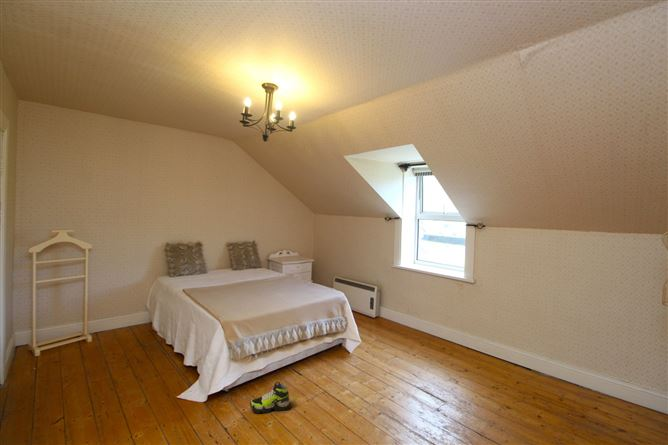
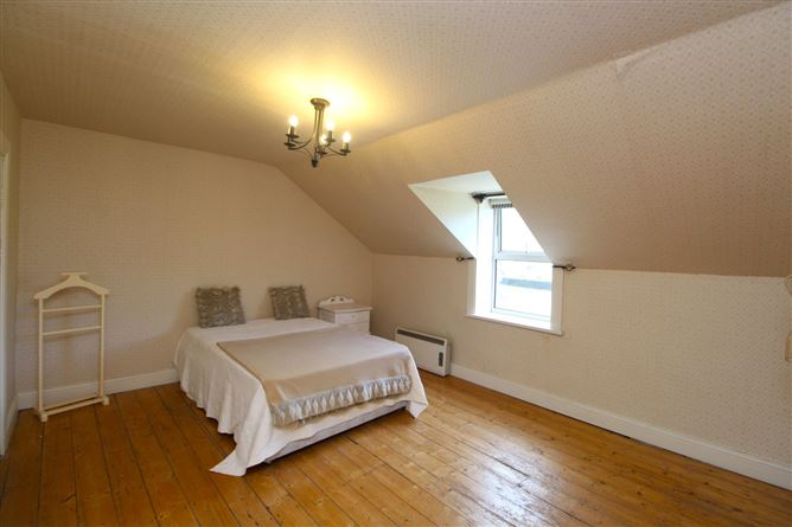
- shoe (270, 395)
